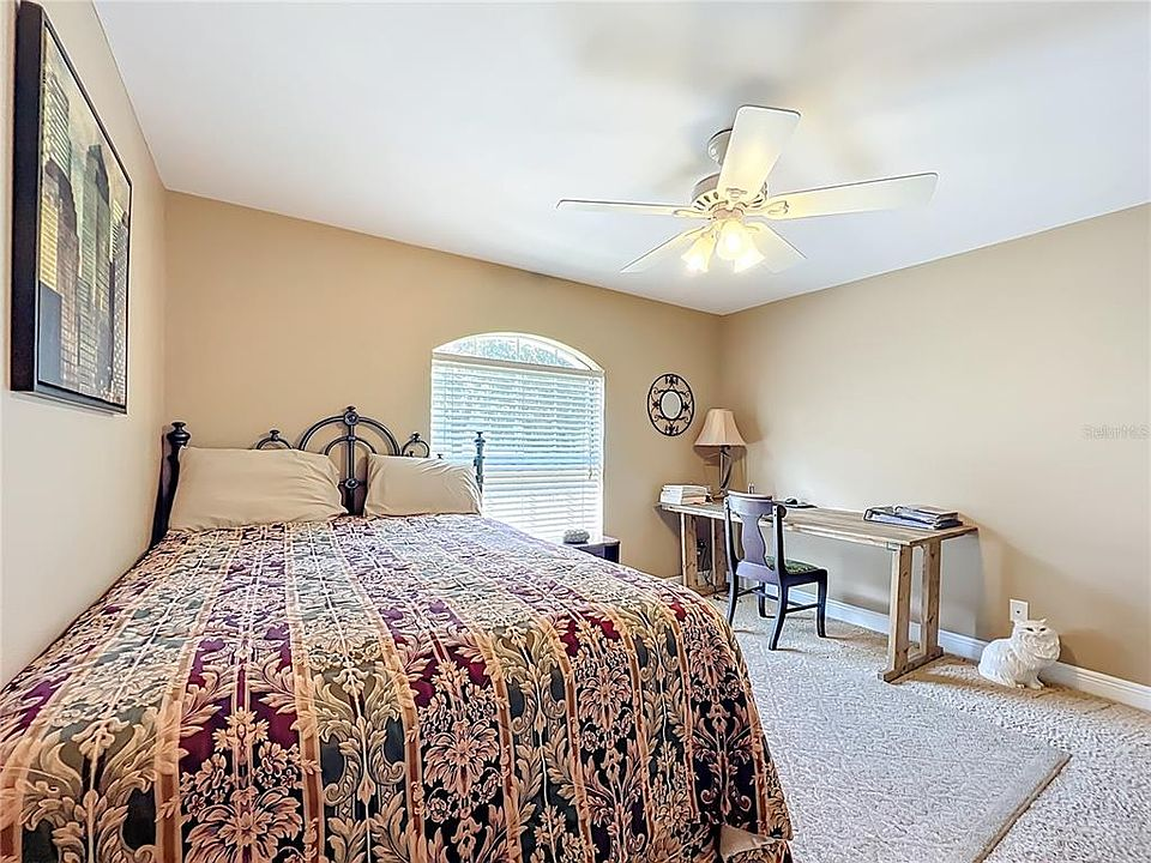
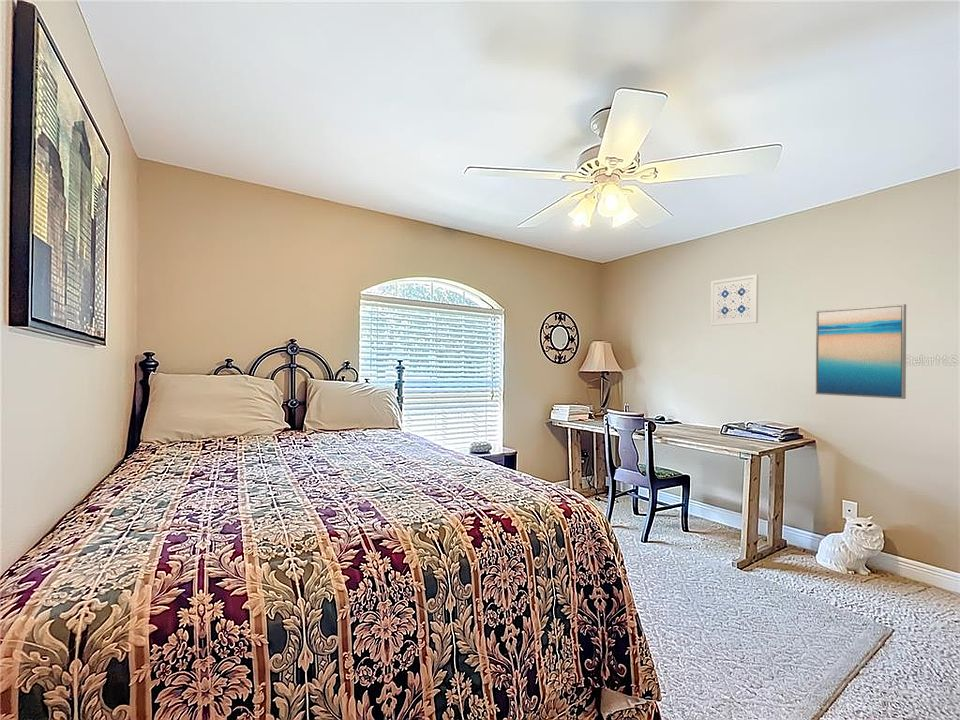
+ wall art (733, 301)
+ wall art (858, 352)
